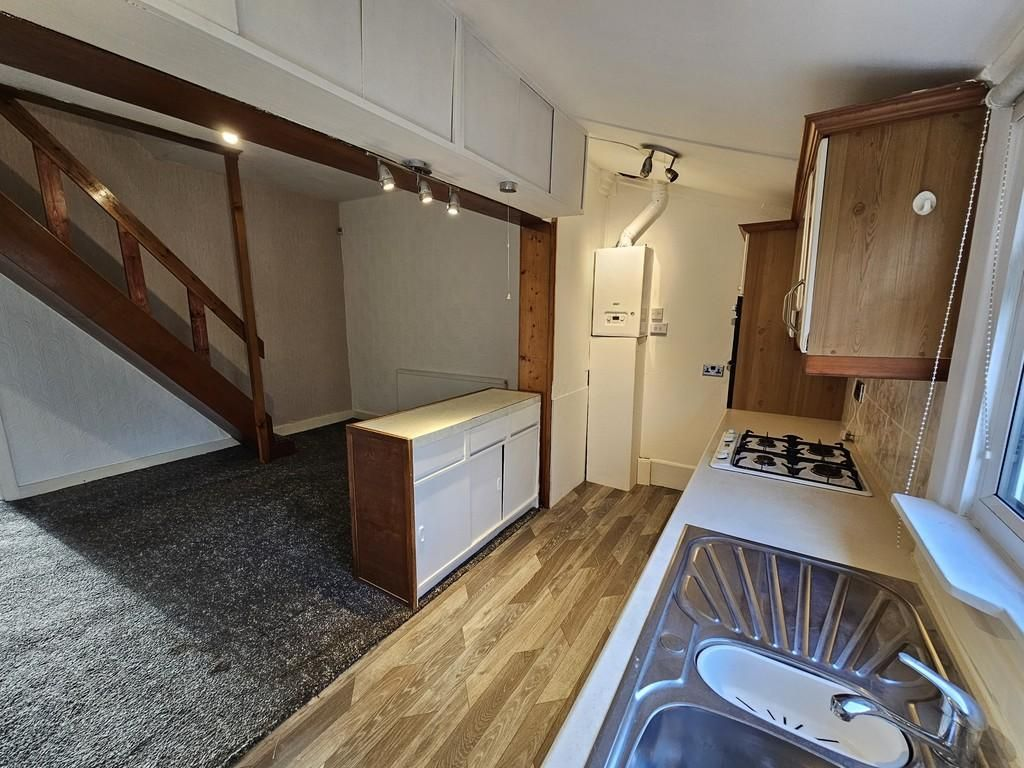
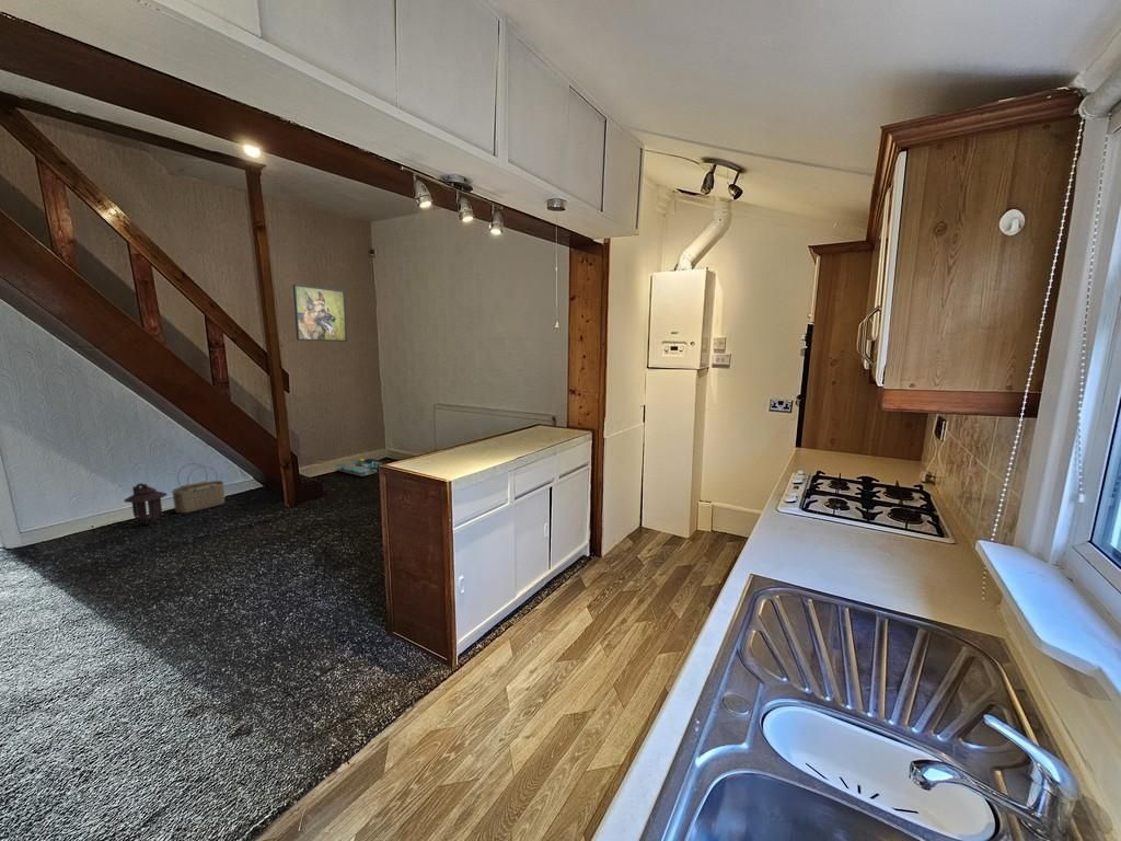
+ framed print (321, 314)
+ storage bin (367, 464)
+ wicker basket (198, 485)
+ lantern (145, 504)
